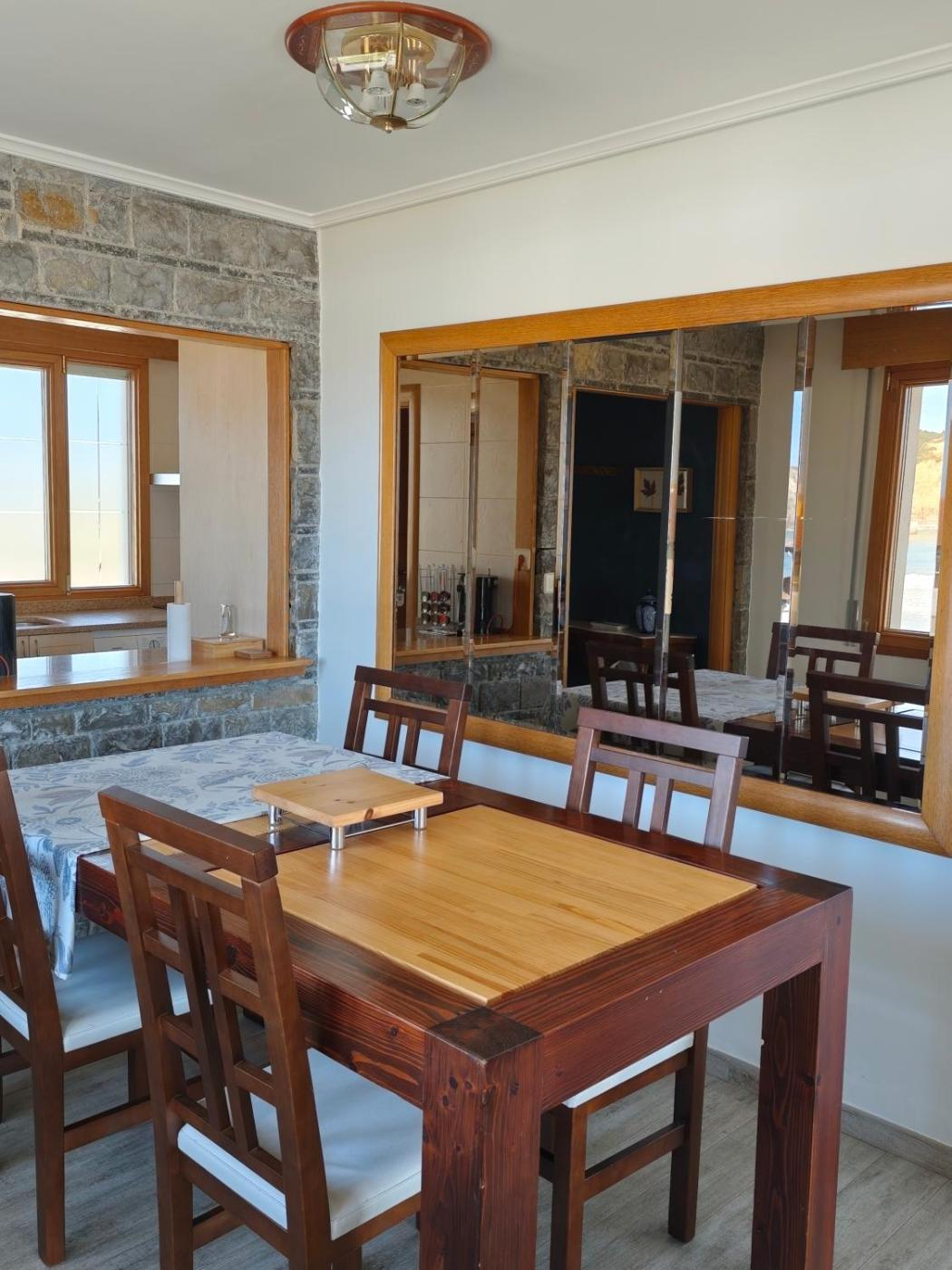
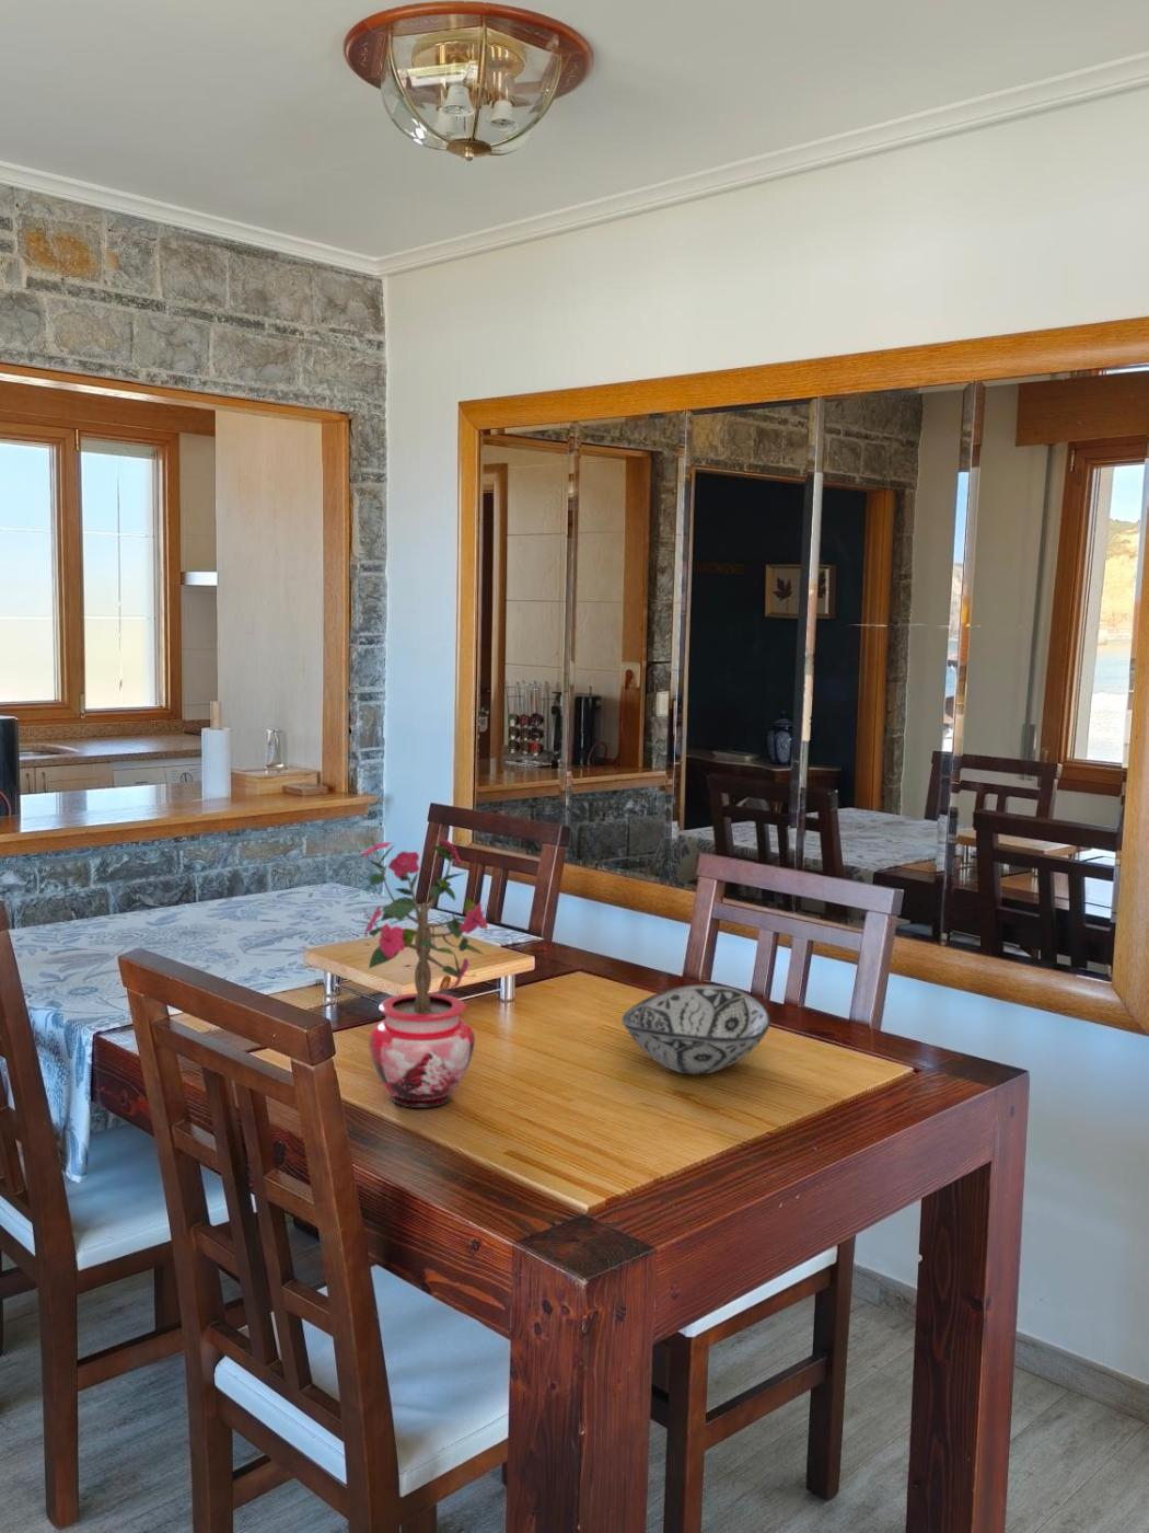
+ decorative bowl (695, 1036)
+ potted plant (425, 964)
